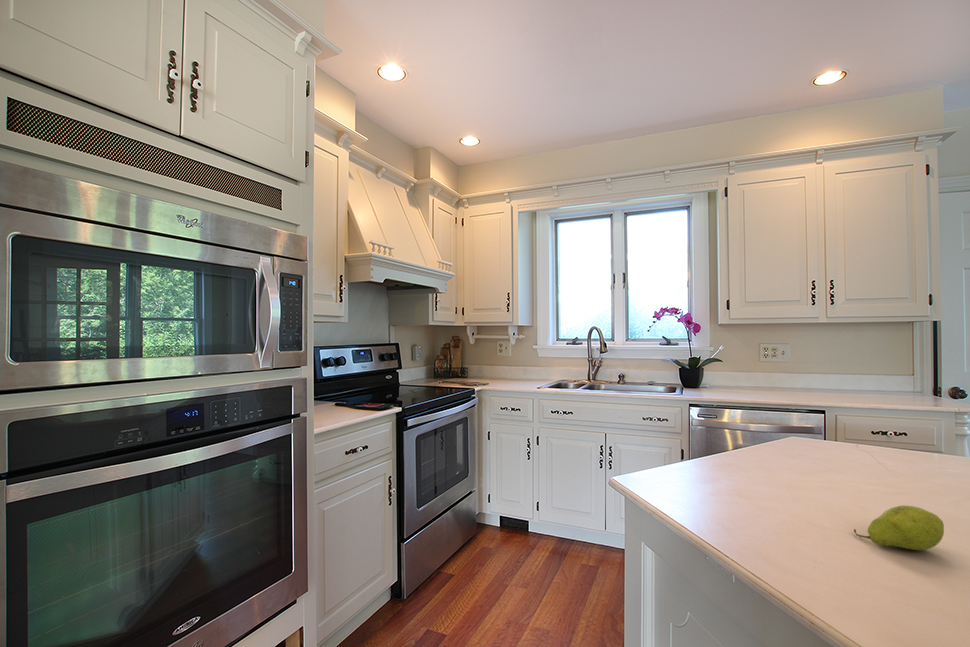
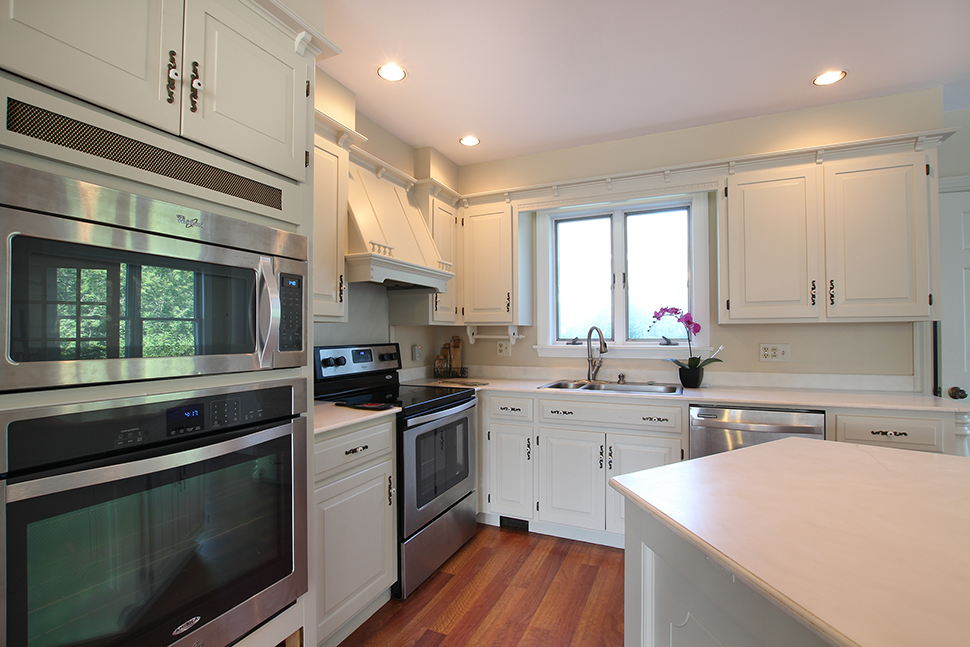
- fruit (898, 524)
